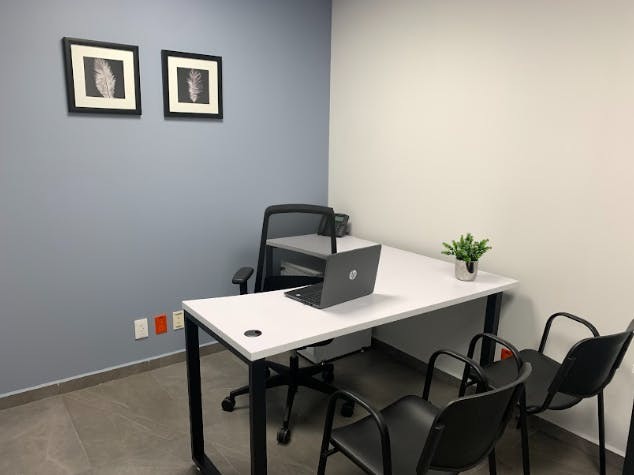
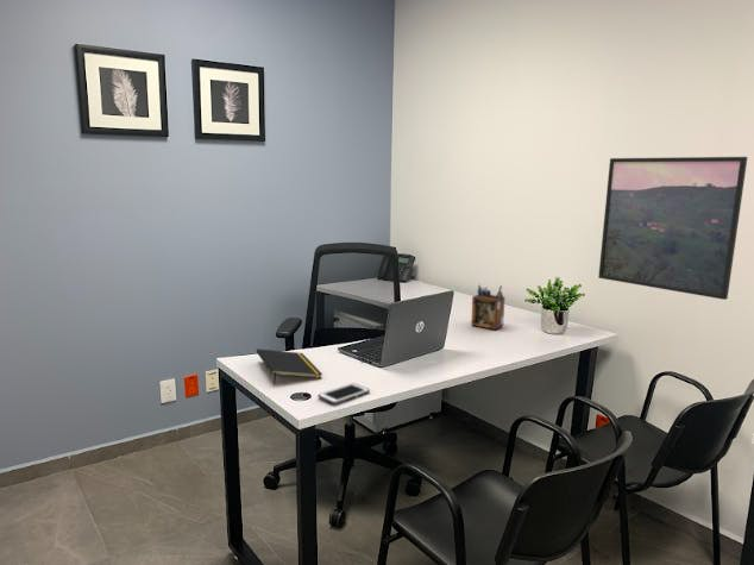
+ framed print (665, 224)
+ desk organizer (488, 306)
+ notepad (288, 363)
+ cell phone (344, 393)
